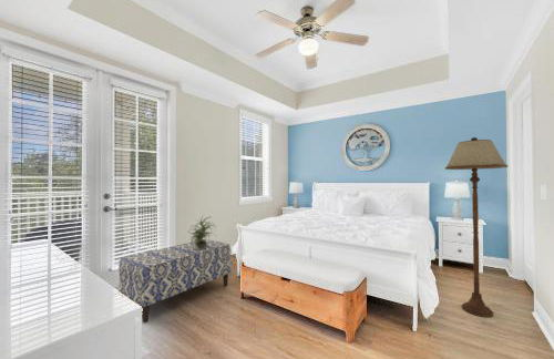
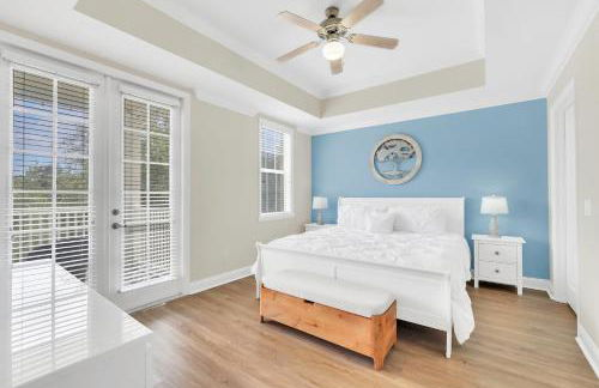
- floor lamp (475, 223)
- potted plant (203, 232)
- bench (179, 273)
